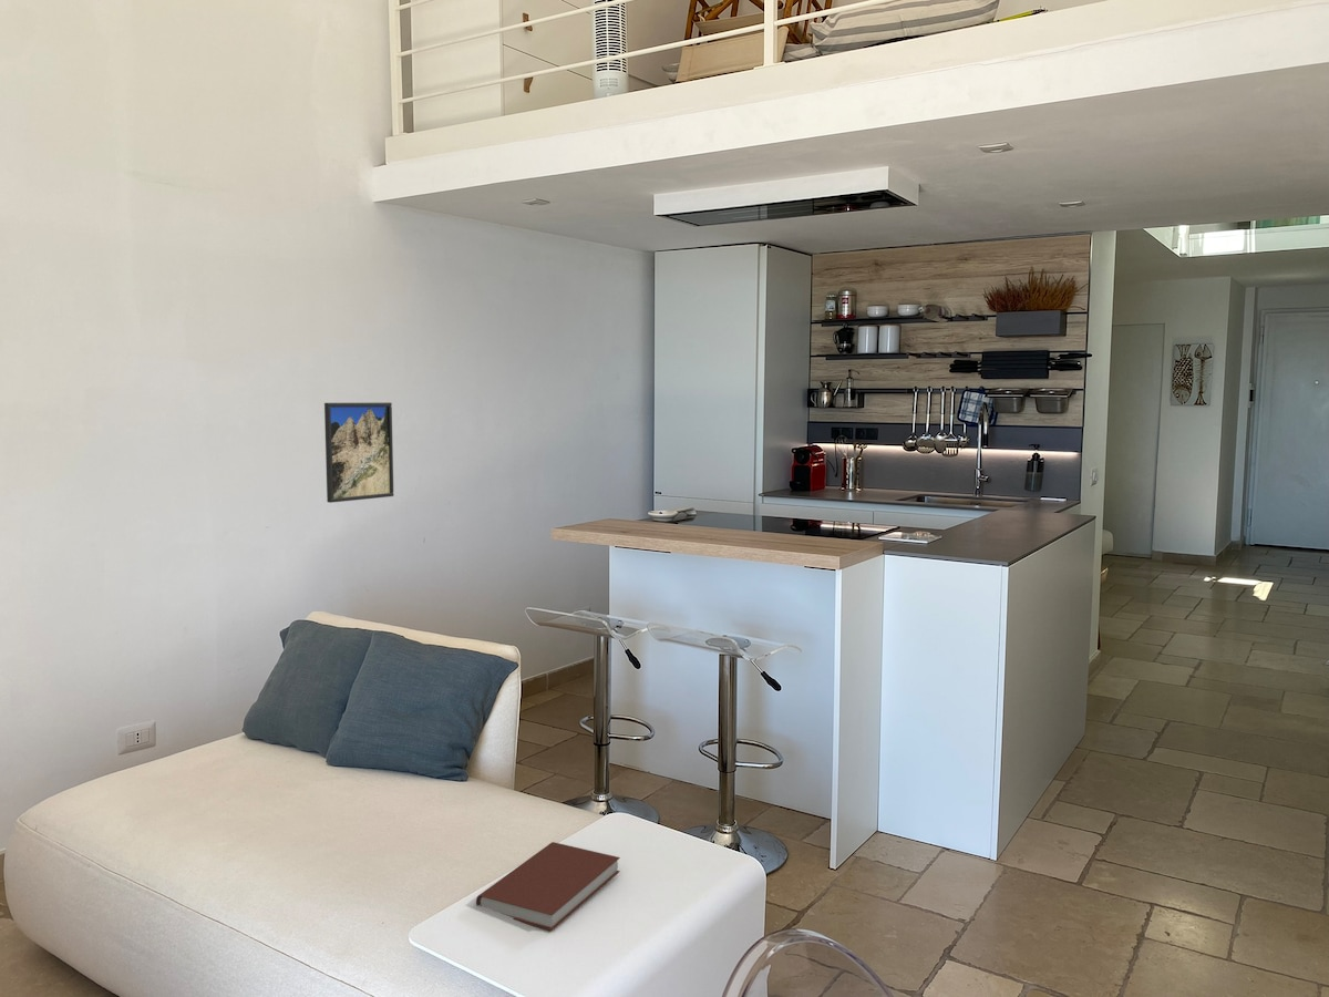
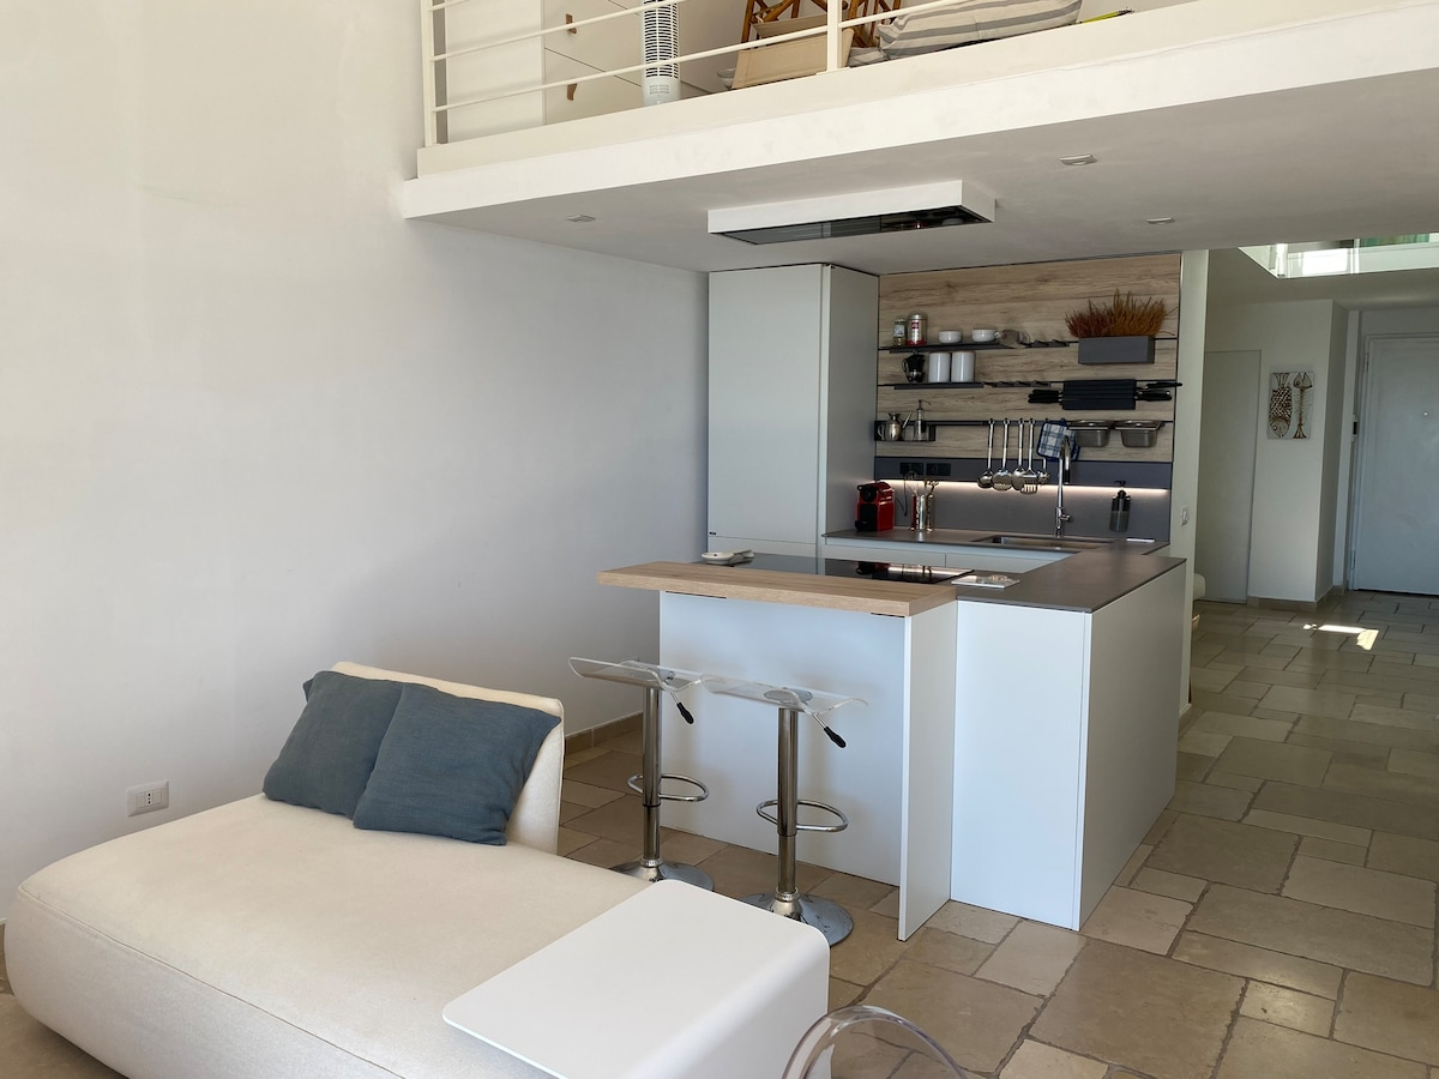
- book (550, 882)
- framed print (360, 451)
